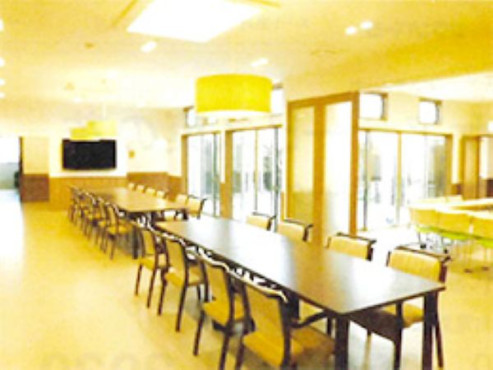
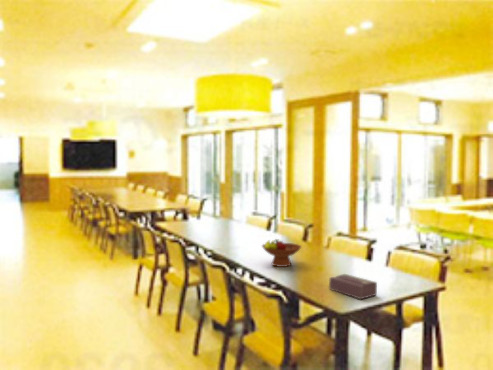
+ tissue box (352, 285)
+ fruit bowl (281, 251)
